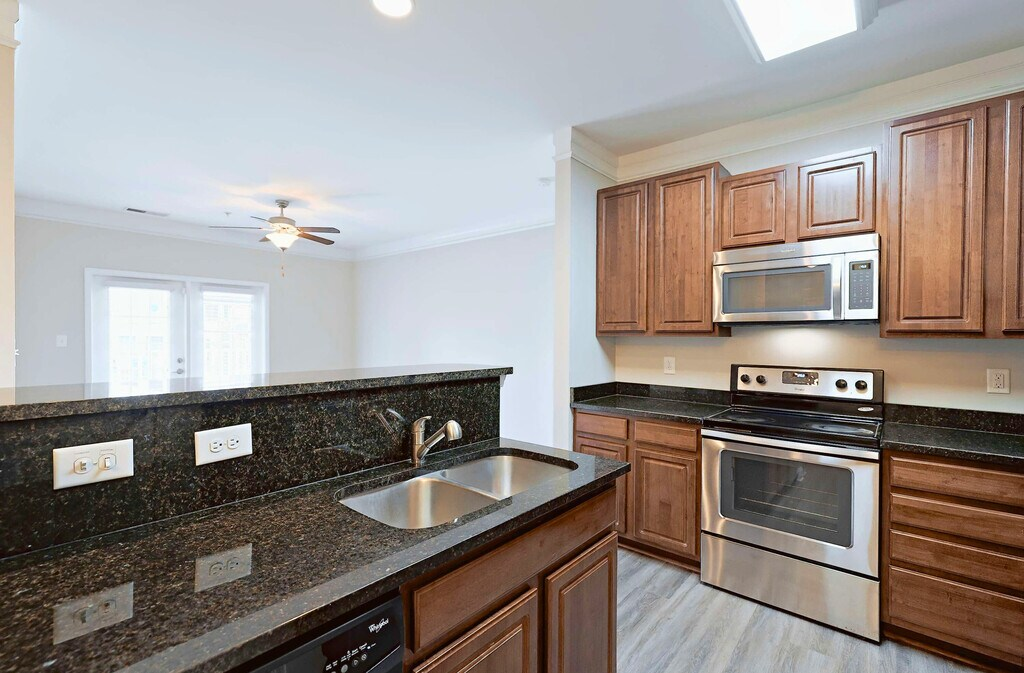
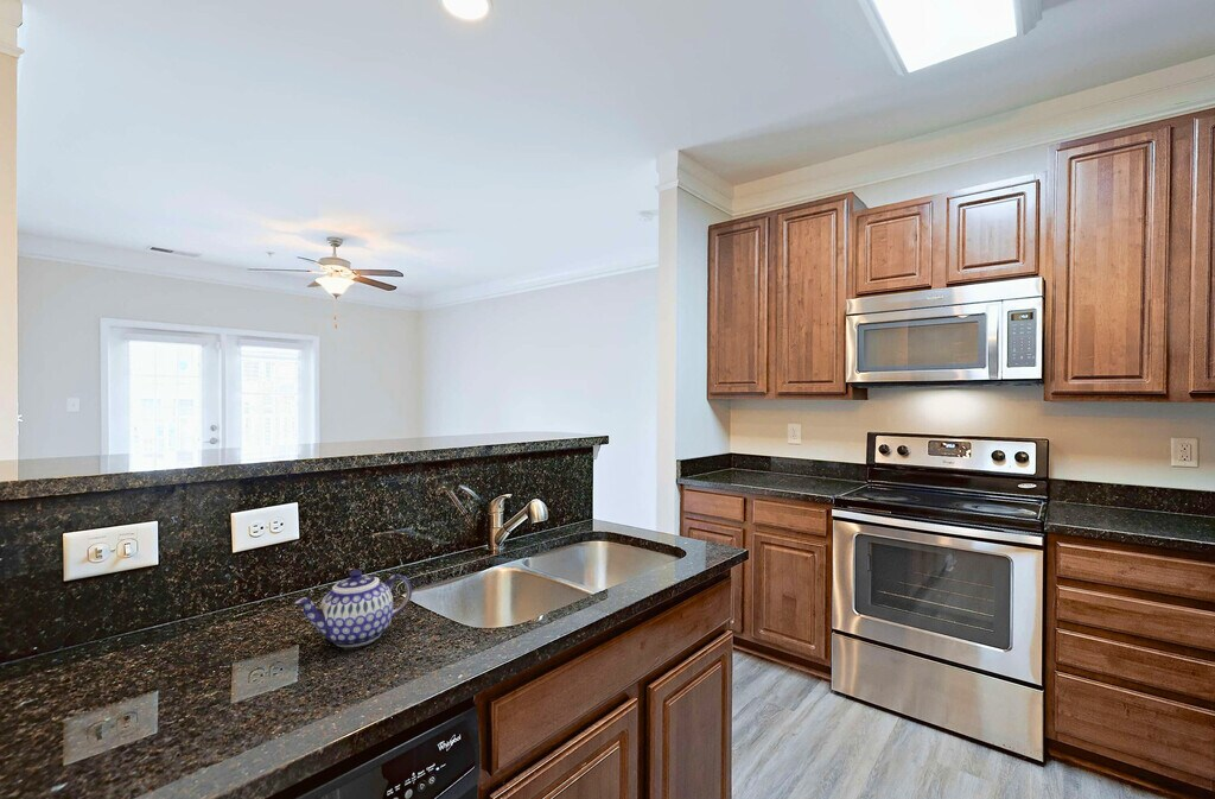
+ teapot (356, 604)
